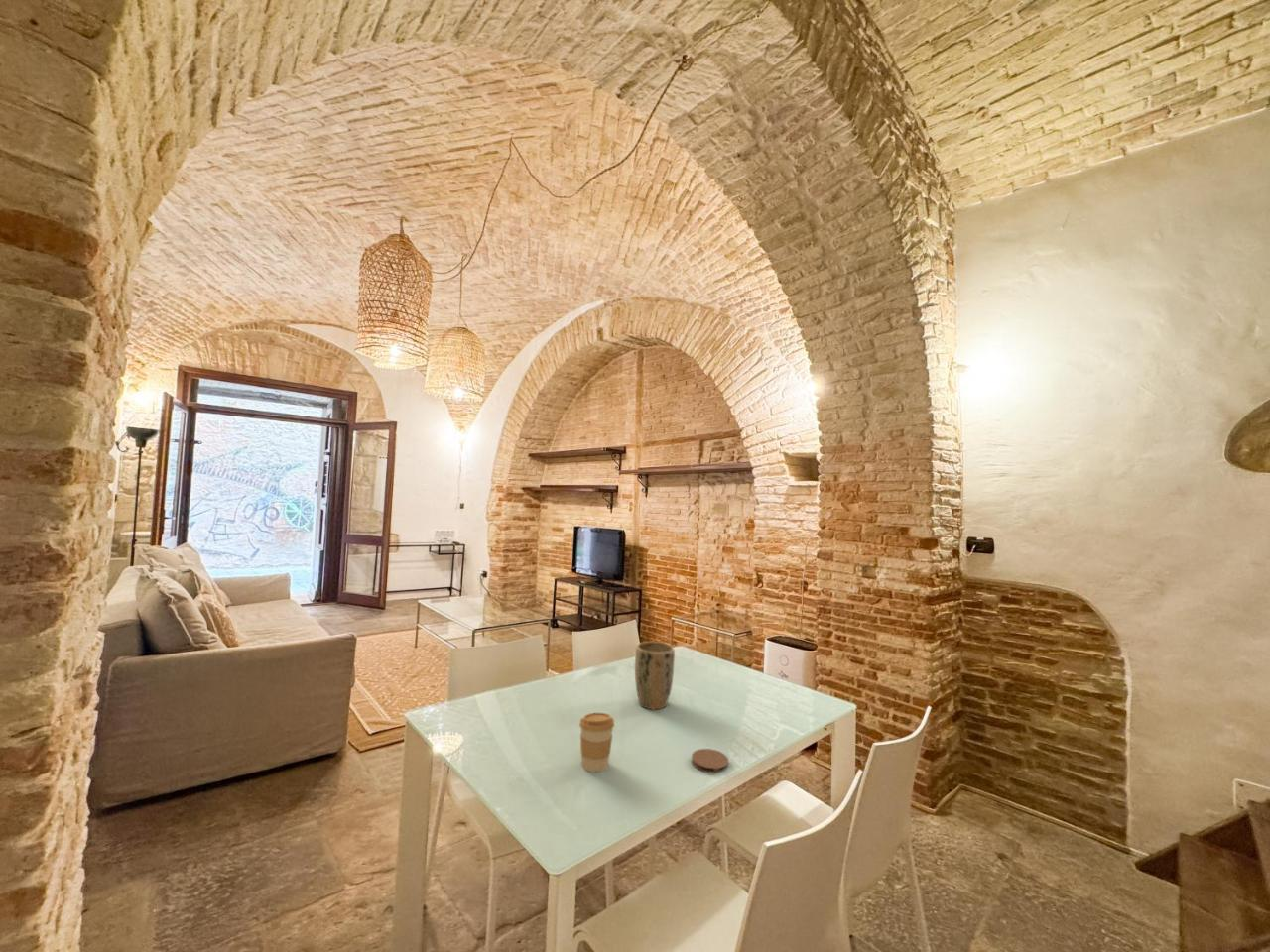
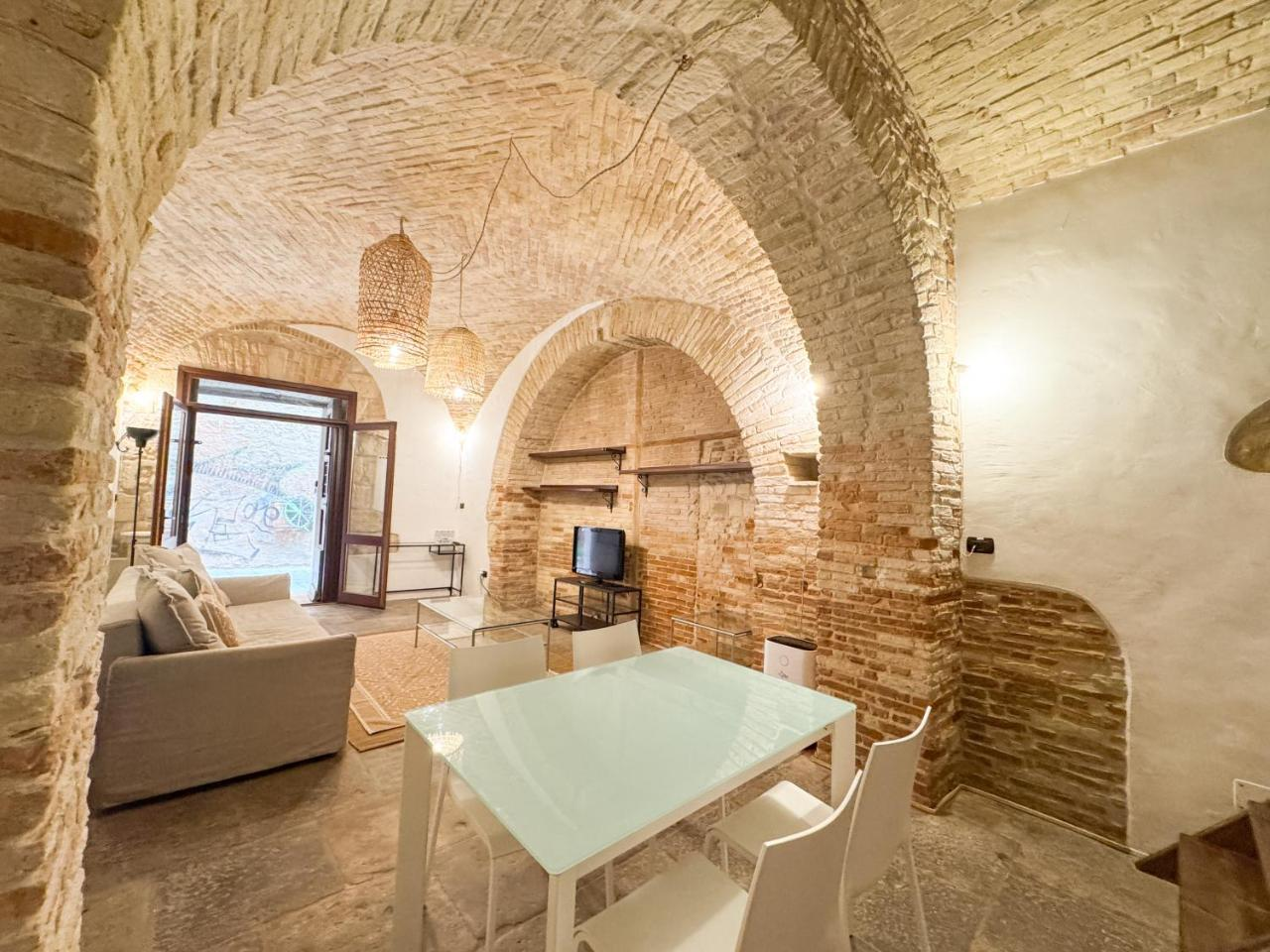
- coaster (709, 760)
- plant pot (653, 674)
- coffee cup (595, 740)
